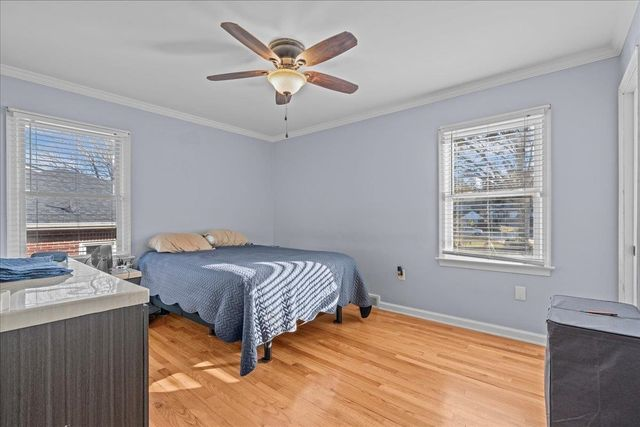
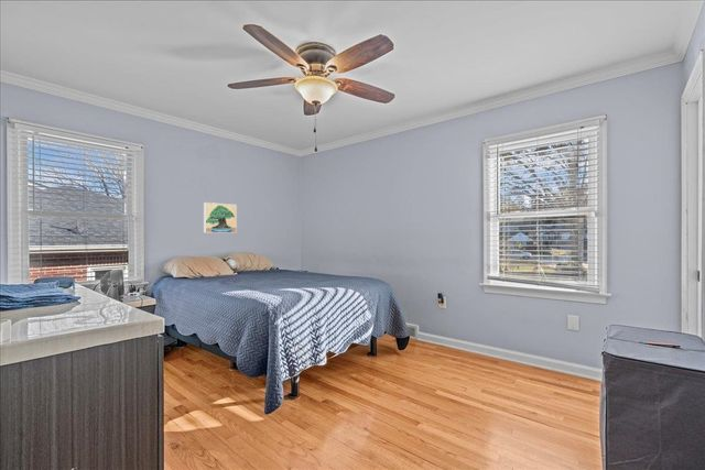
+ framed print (220, 218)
